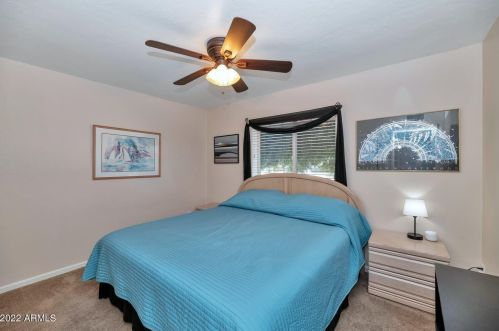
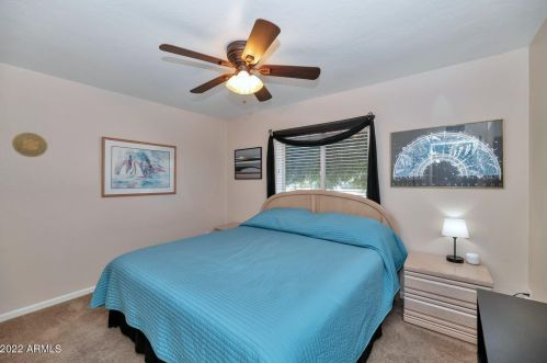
+ decorative plate (31, 144)
